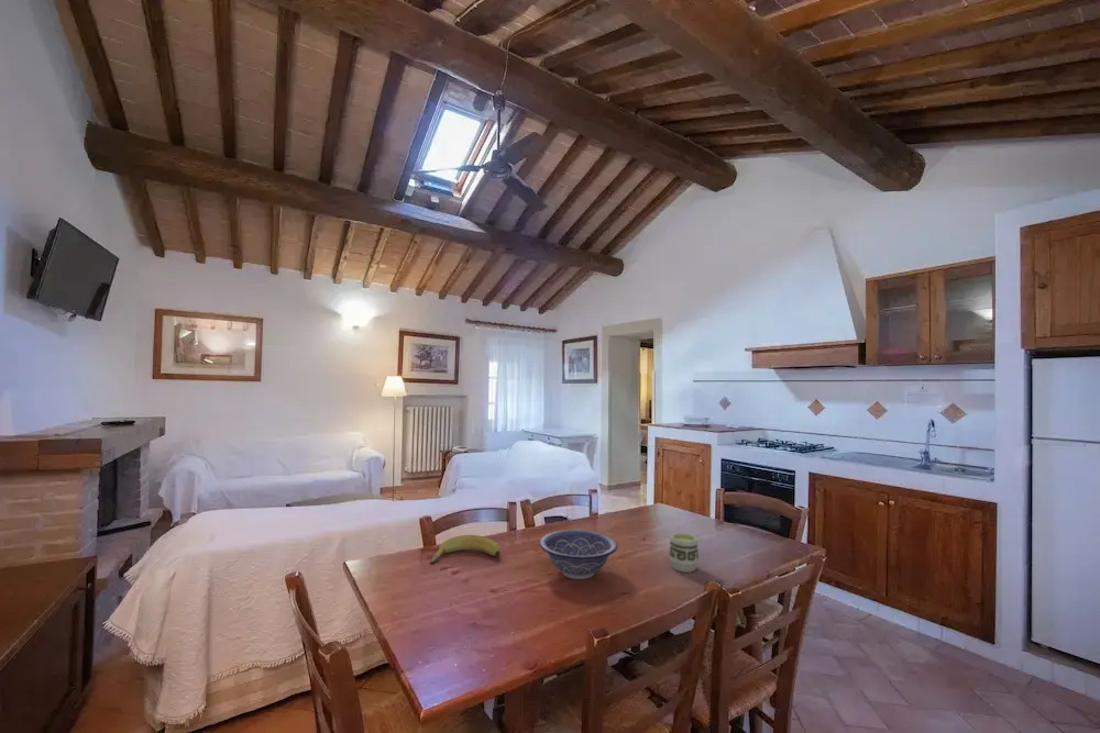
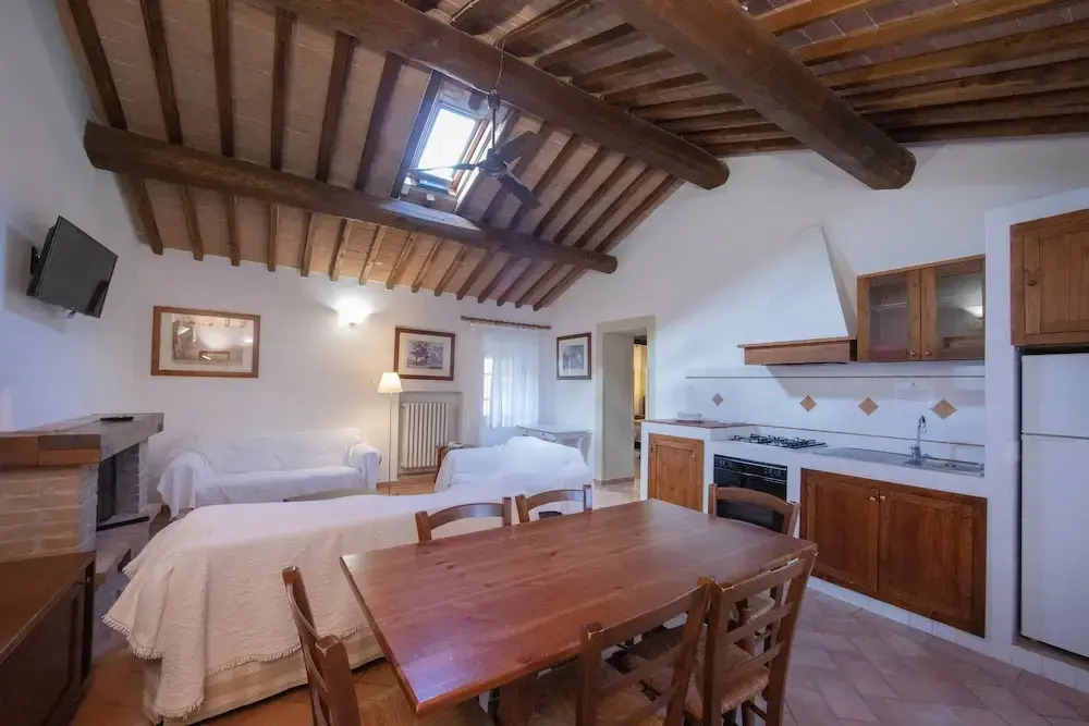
- cup (683, 552)
- decorative bowl (578, 557)
- banana (462, 548)
